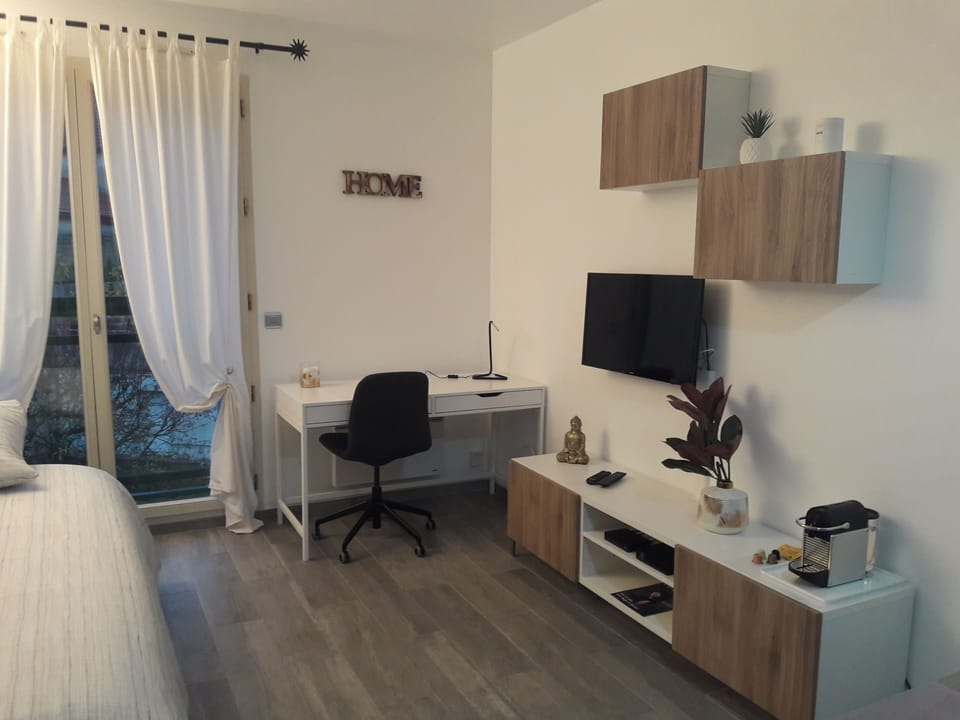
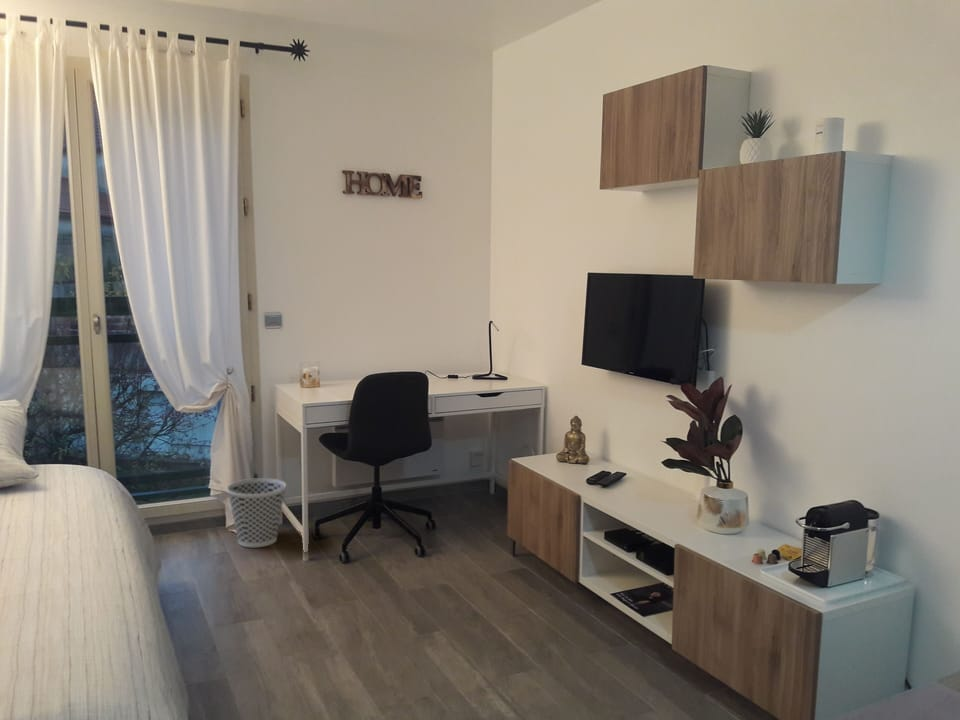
+ wastebasket (257, 513)
